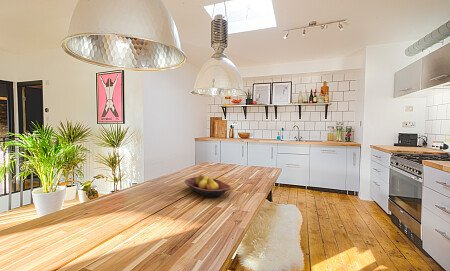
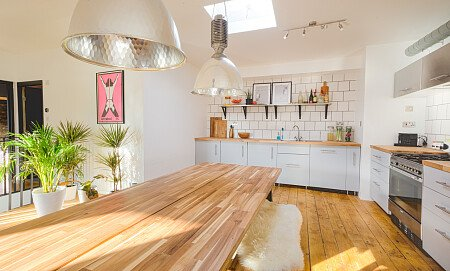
- fruit bowl (206, 184)
